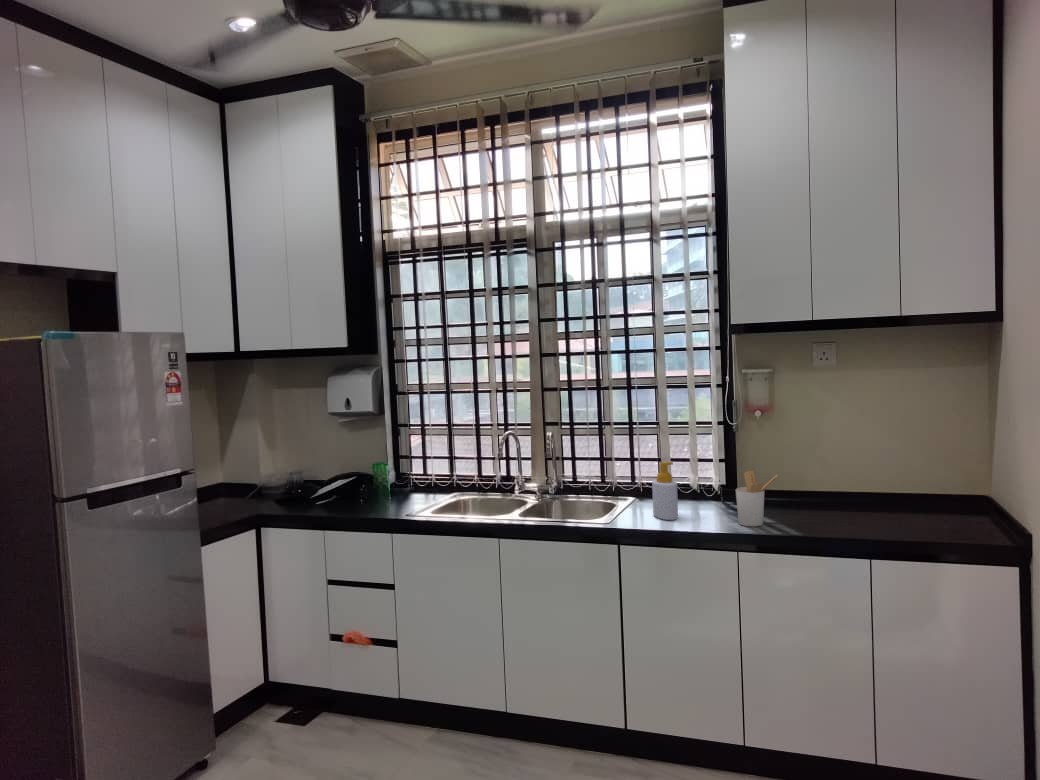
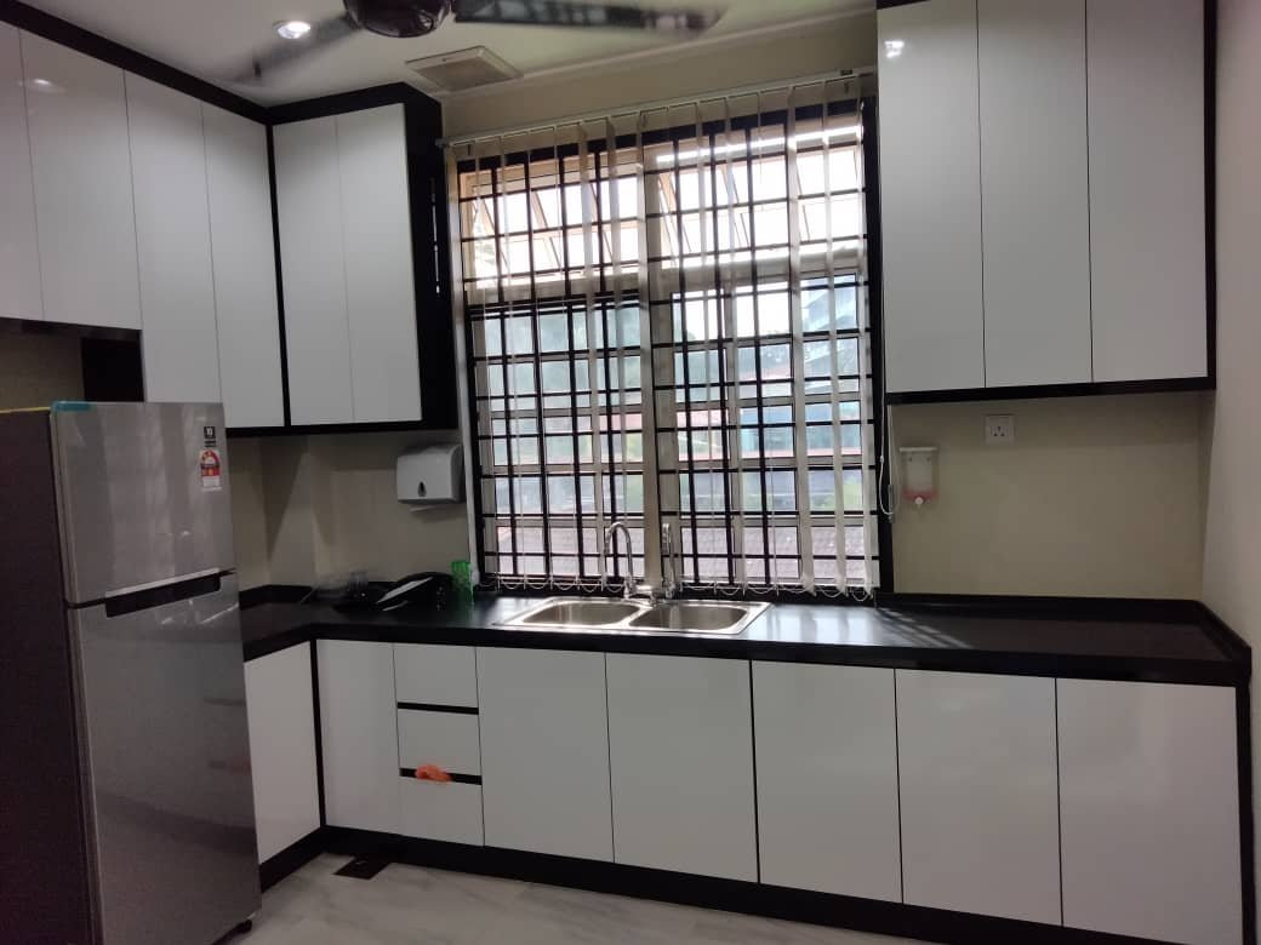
- soap bottle (664, 489)
- utensil holder (757, 498)
